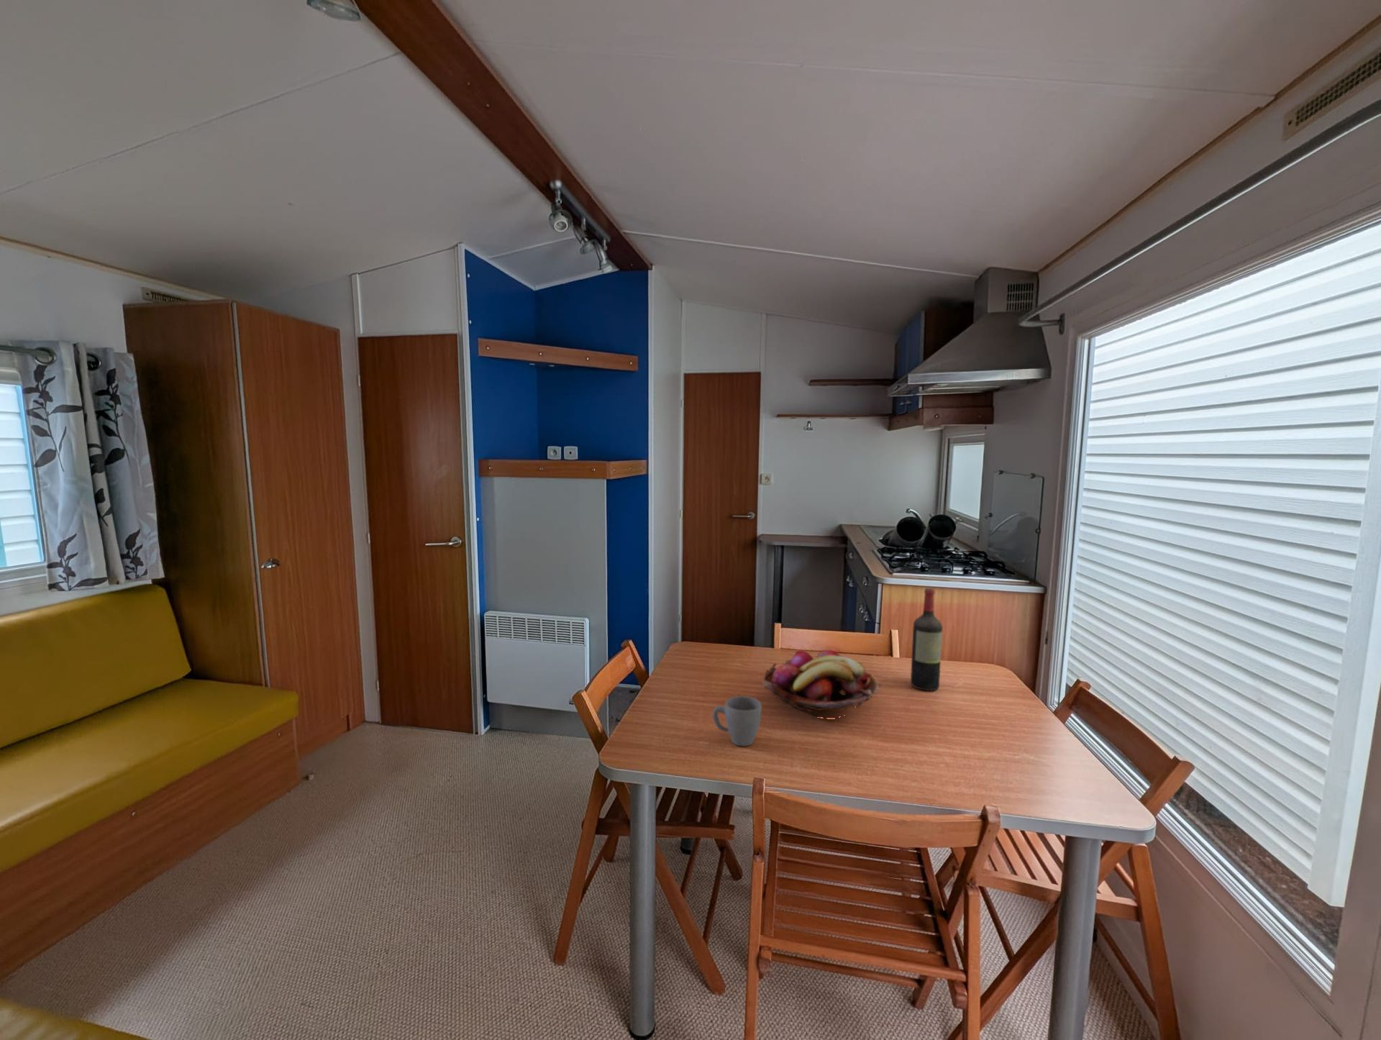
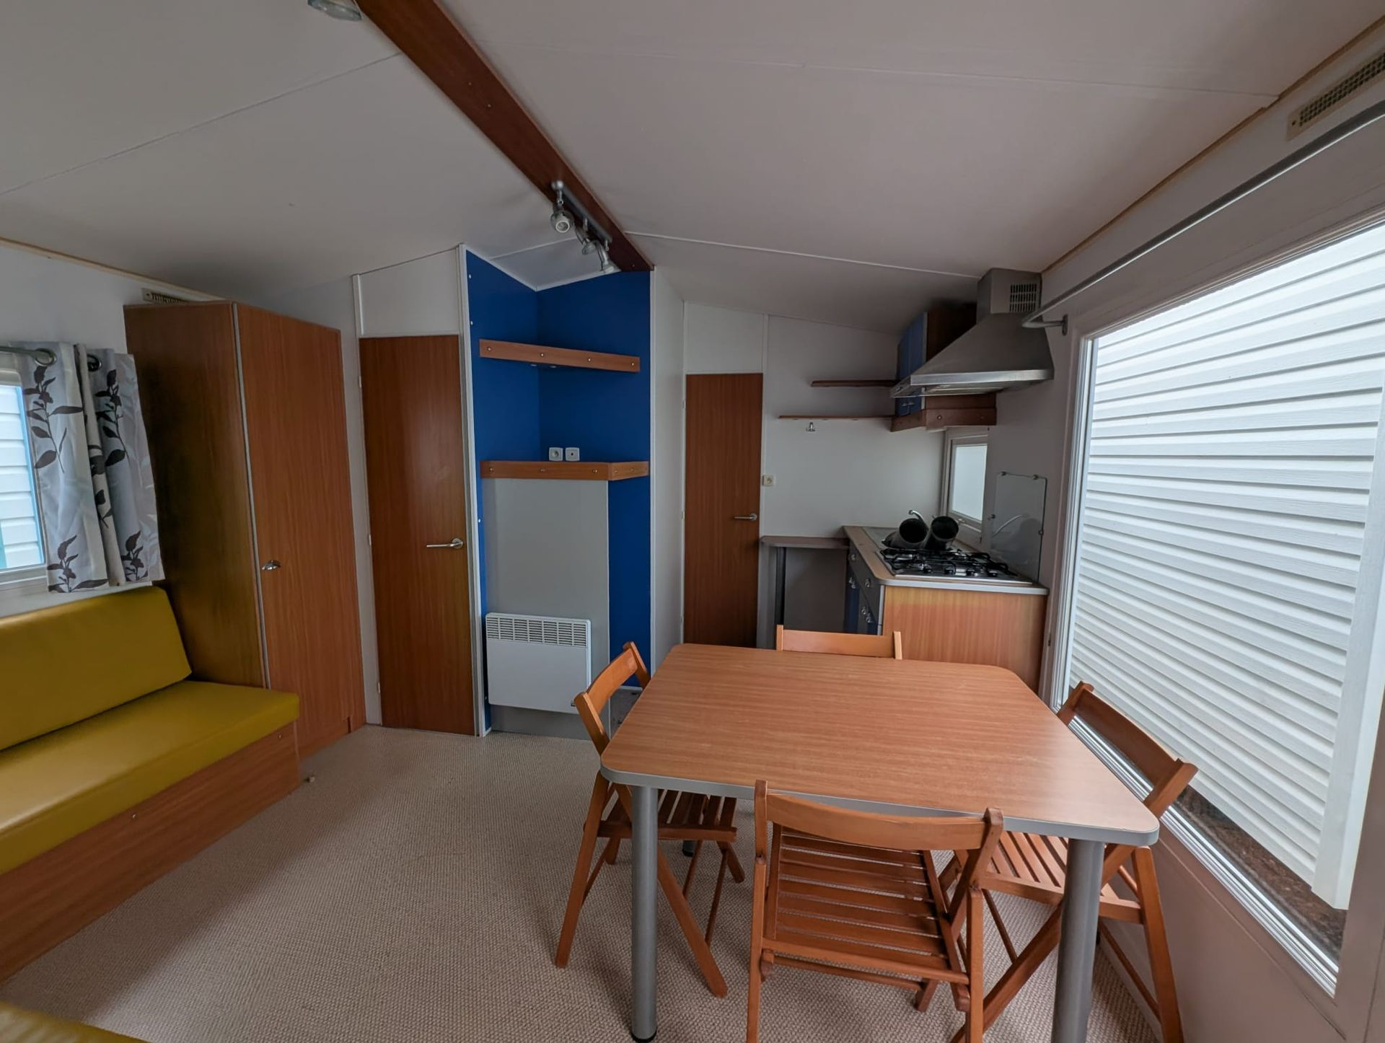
- fruit basket (819, 678)
- mug (735, 721)
- wine bottle (926, 638)
